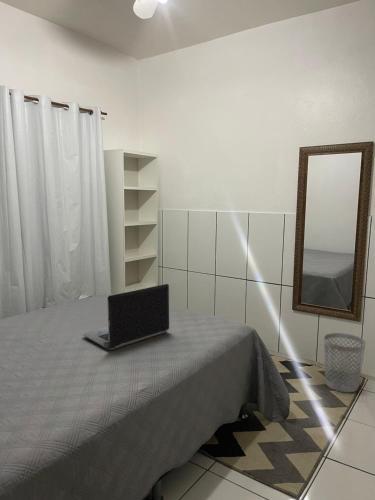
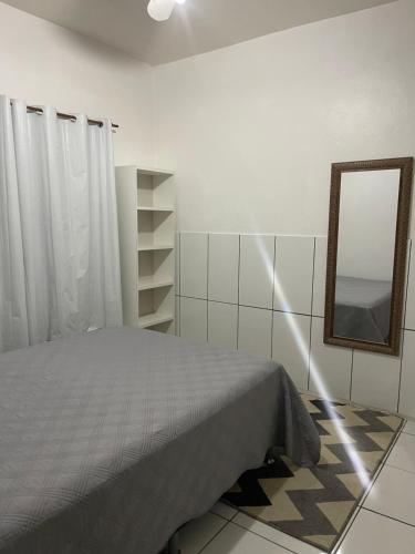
- wastebasket (342, 362)
- laptop computer (125, 310)
